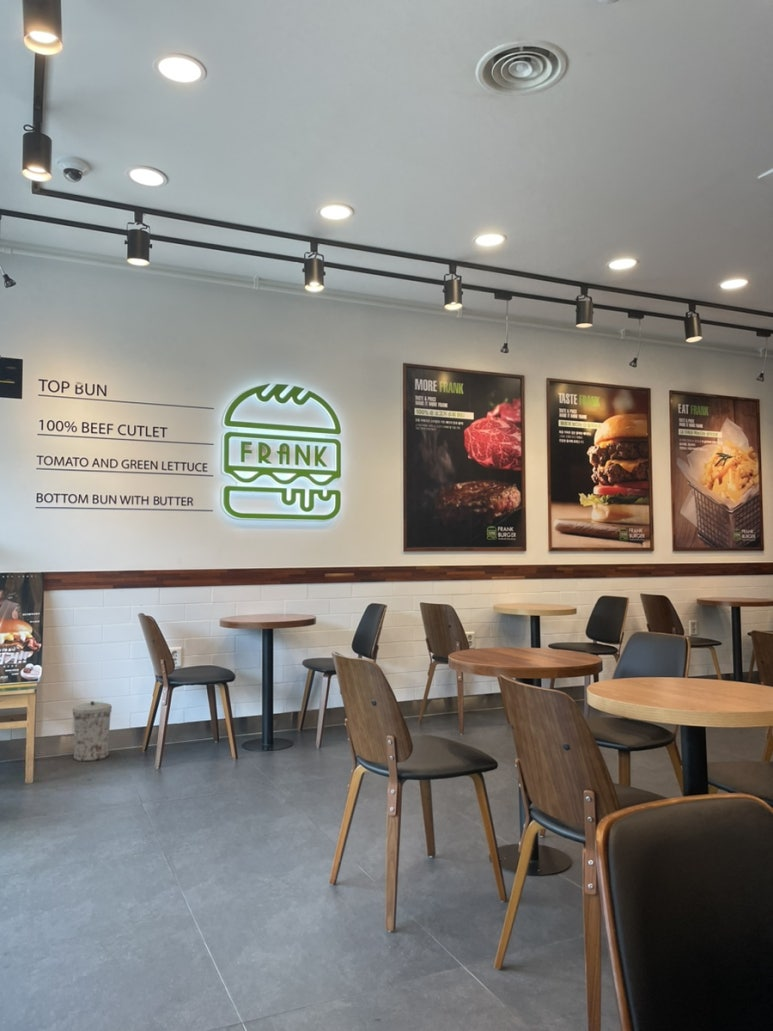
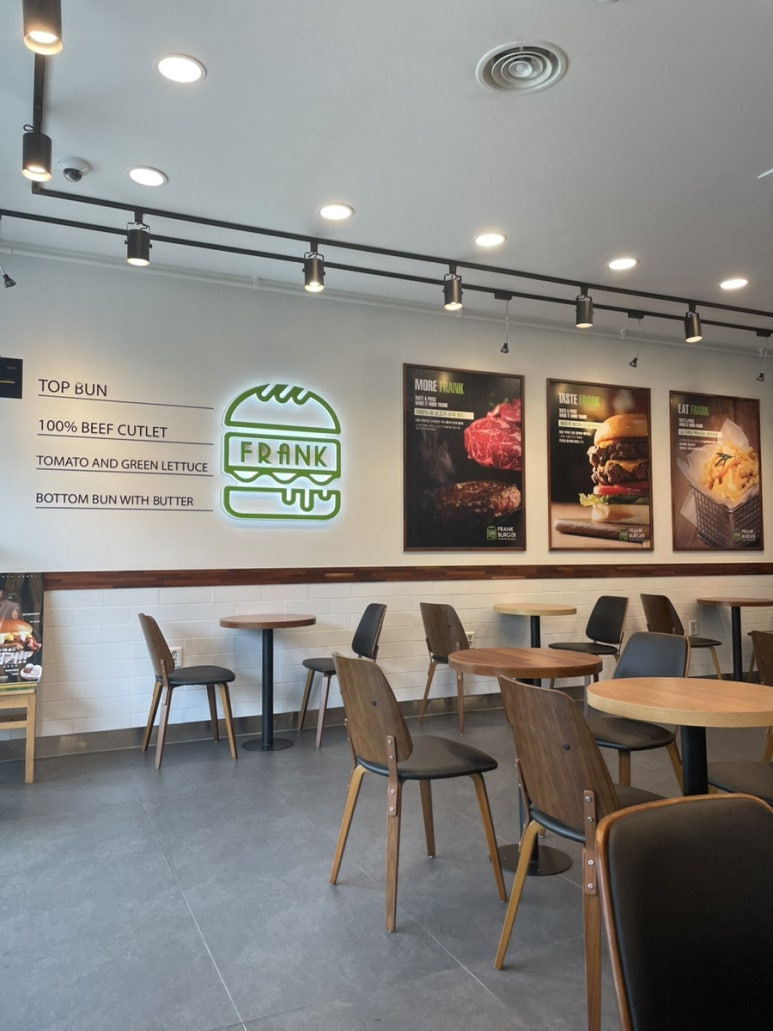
- trash can (91, 729)
